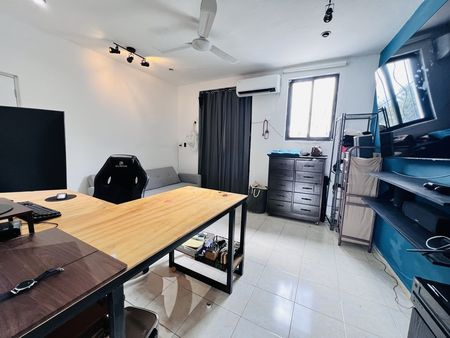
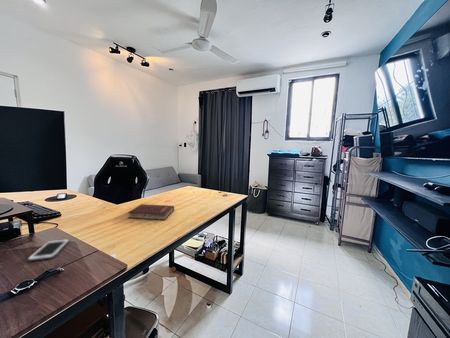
+ cell phone (50, 249)
+ hardback book (152, 211)
